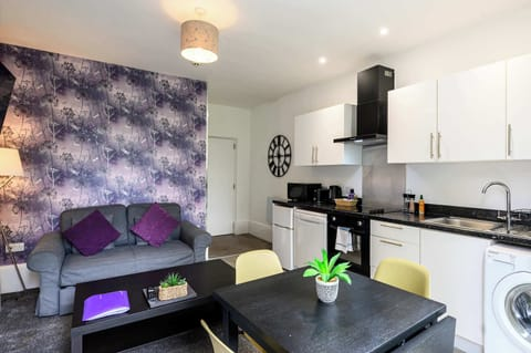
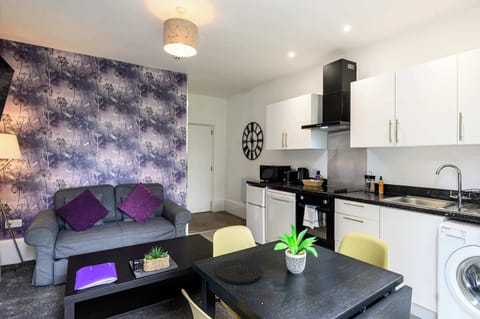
+ plate (238, 269)
